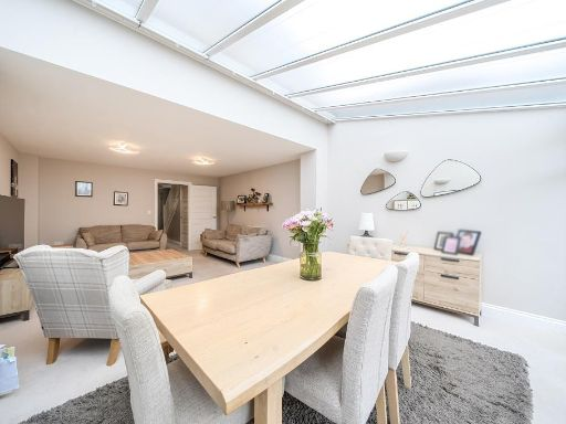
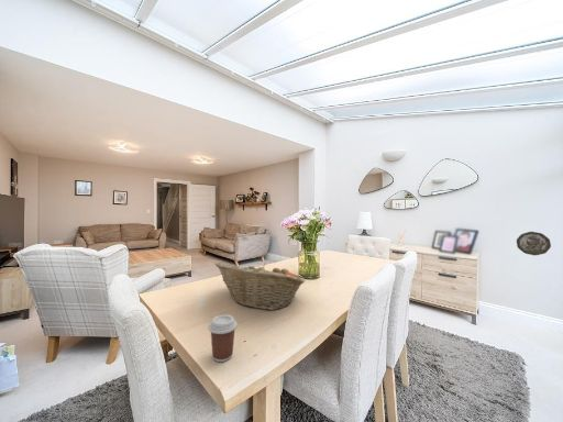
+ fruit basket (258, 279)
+ coffee cup (222, 337)
+ decorative plate (532, 243)
